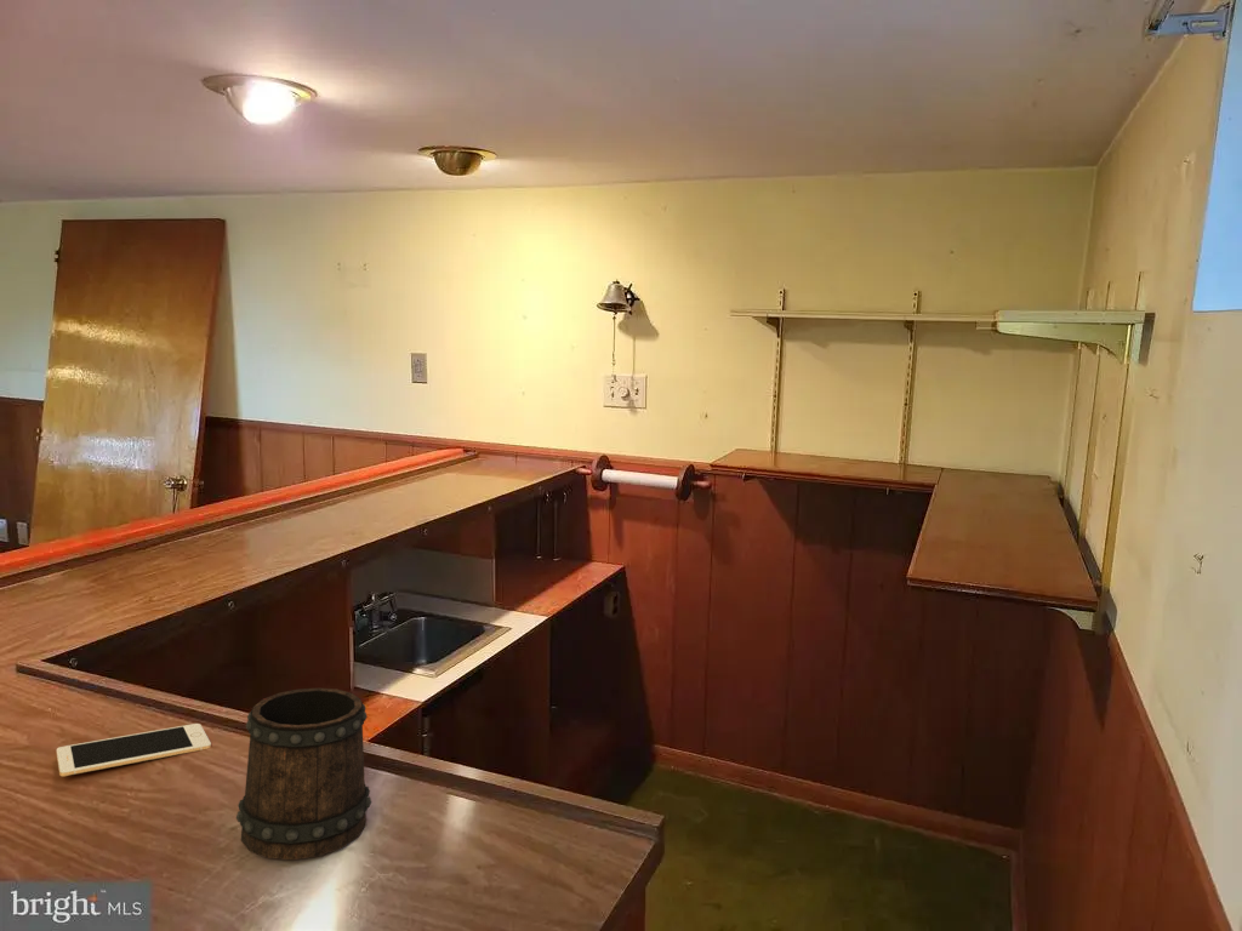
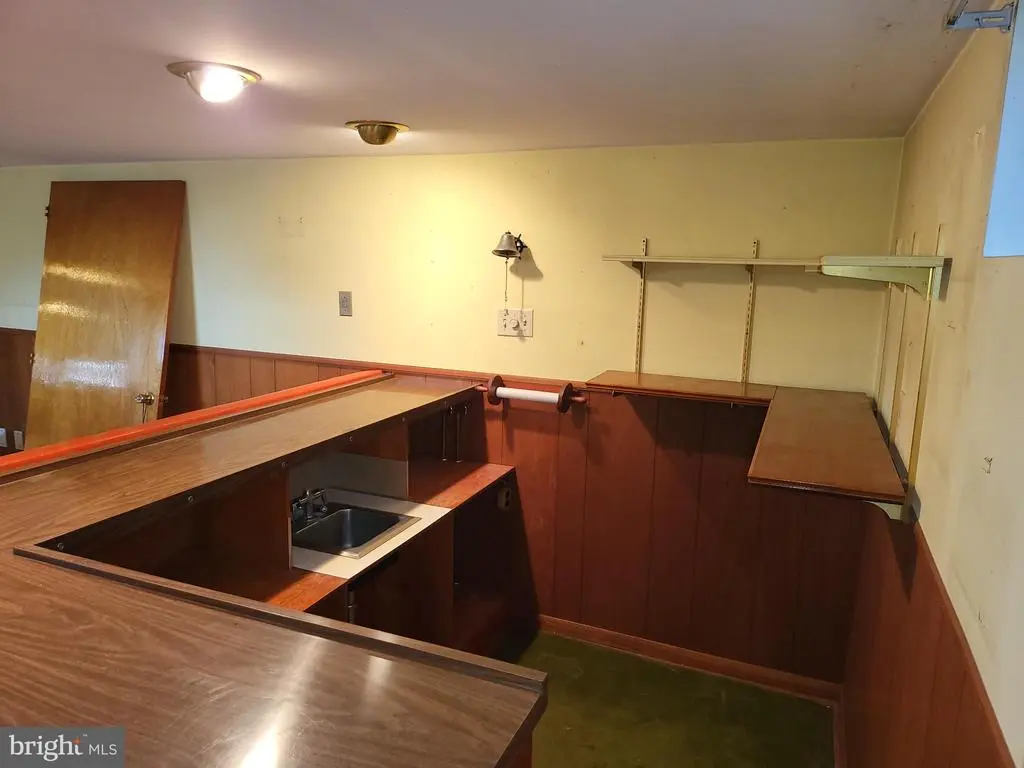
- cell phone (135, 748)
- beer mug (306, 764)
